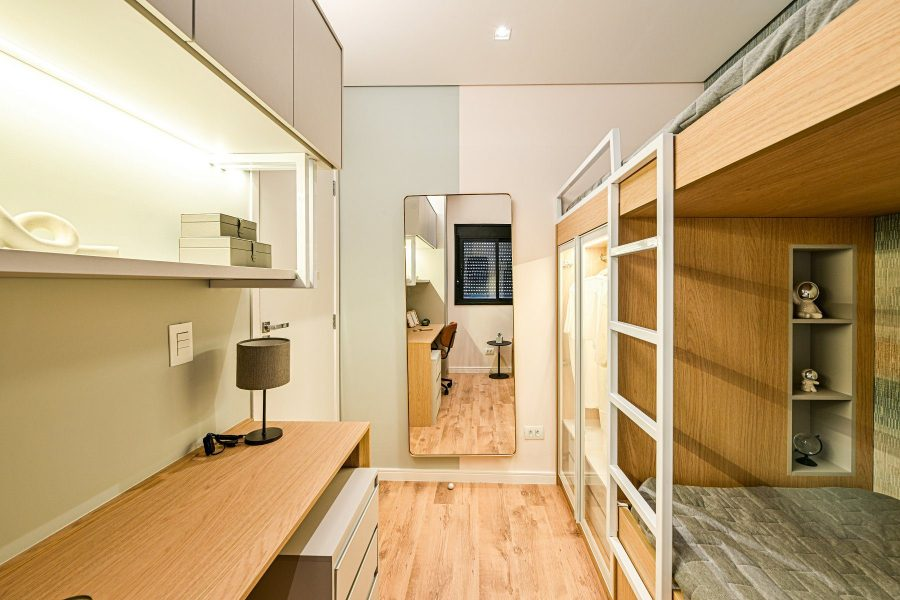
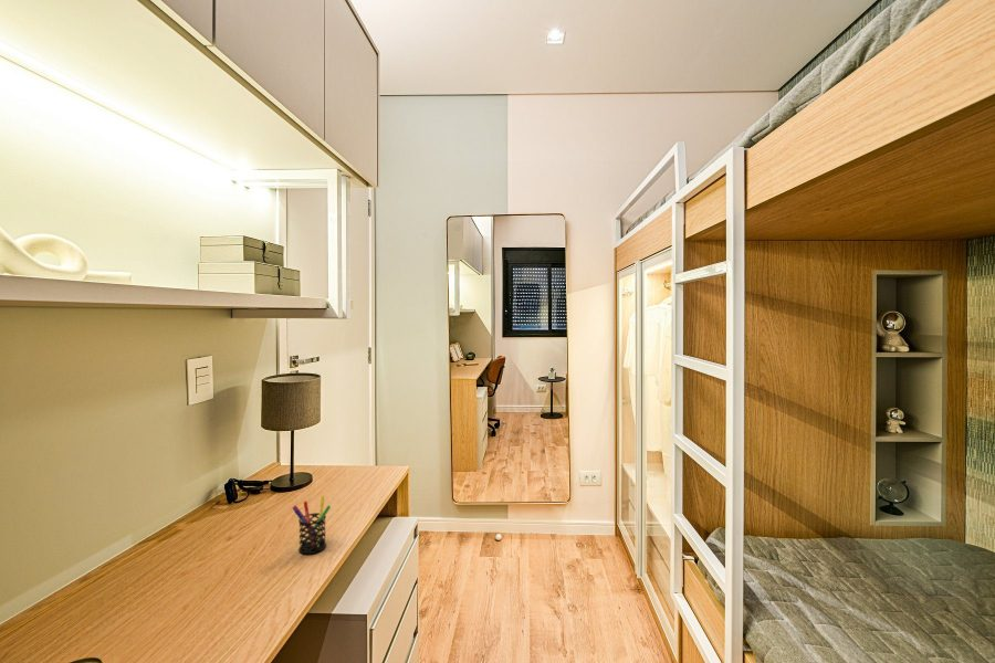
+ pen holder (314, 523)
